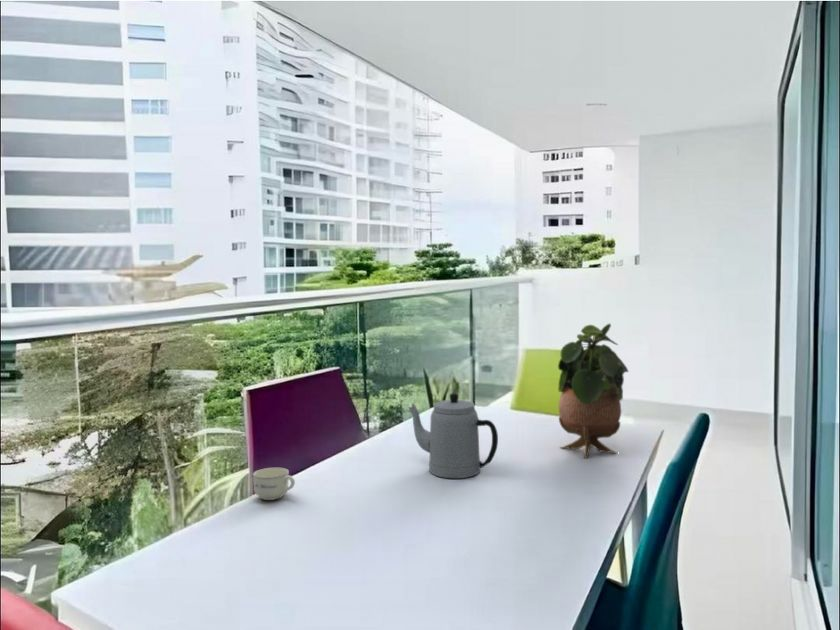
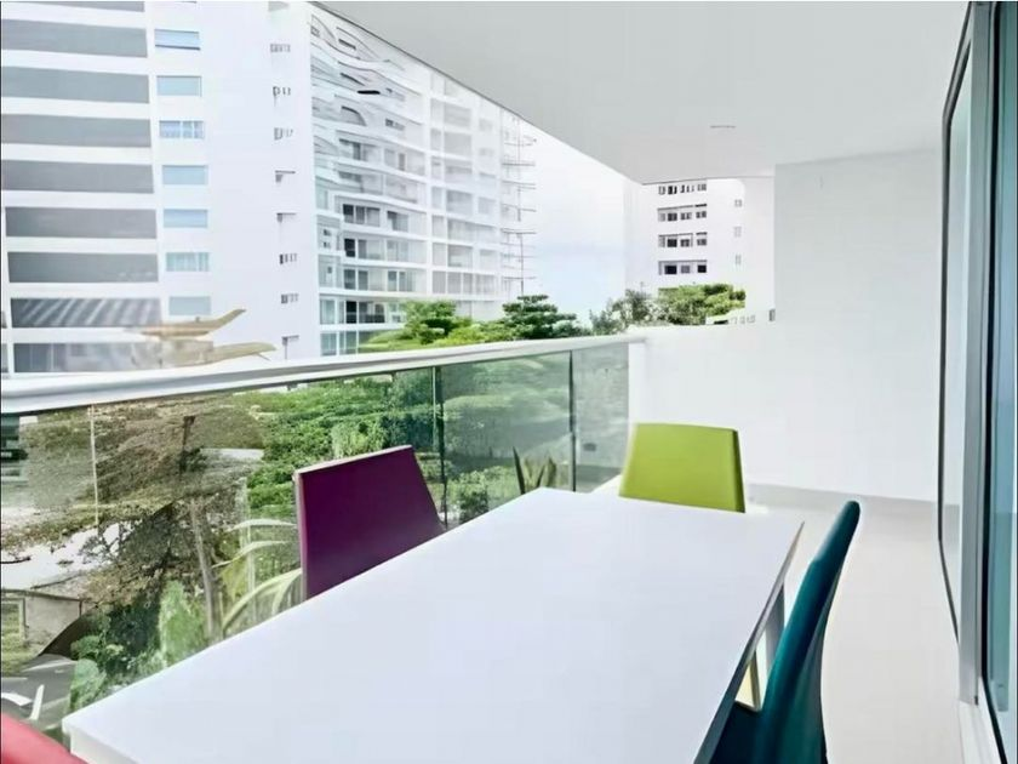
- potted plant (590, 388)
- teapot (451, 431)
- cup (275, 485)
